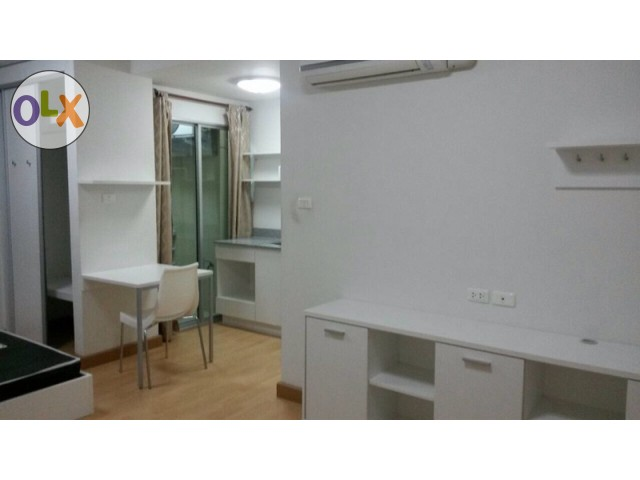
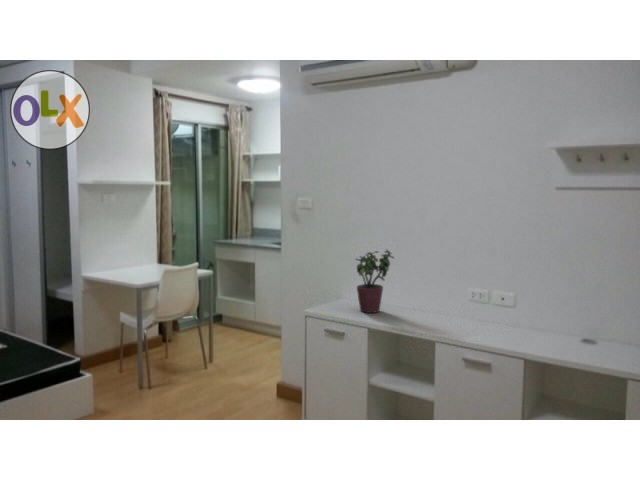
+ potted plant (370, 280)
